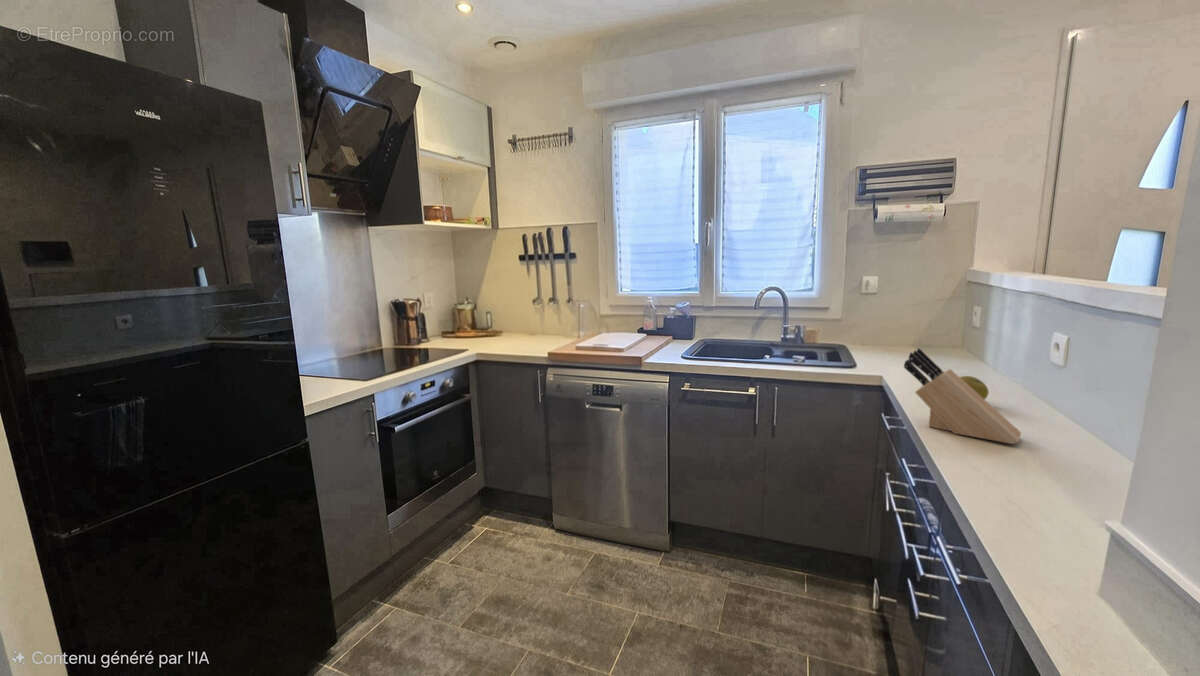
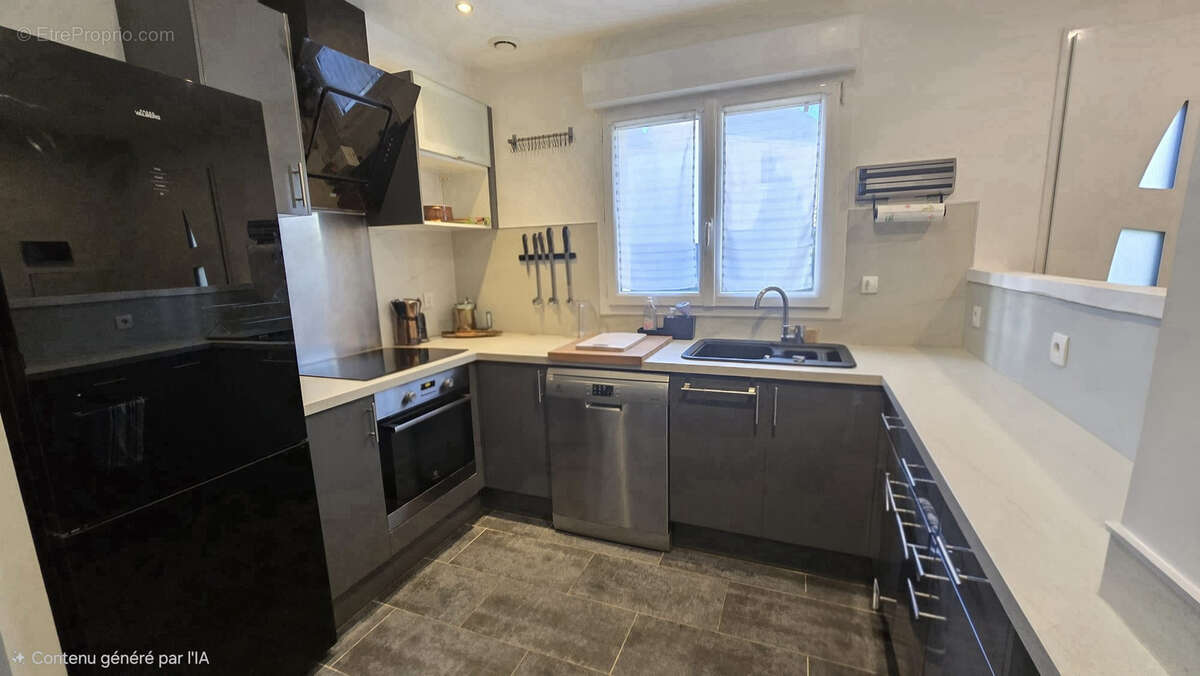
- knife block (958, 391)
- fruit (971, 387)
